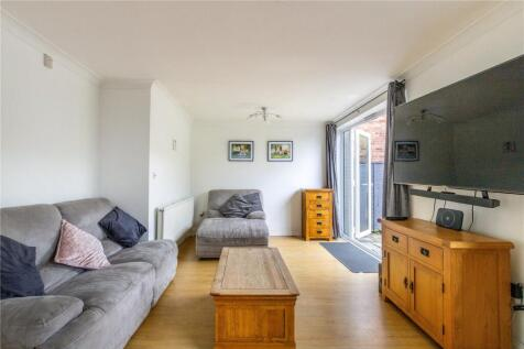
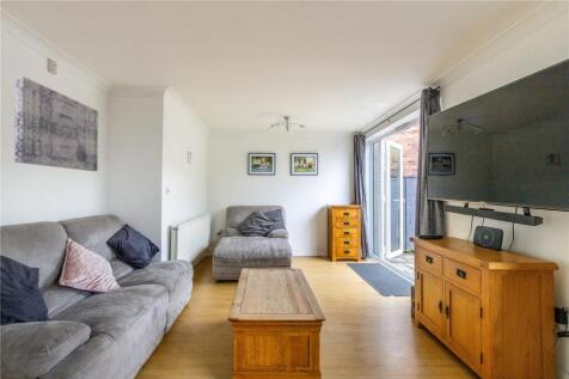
+ wall art (62, 132)
